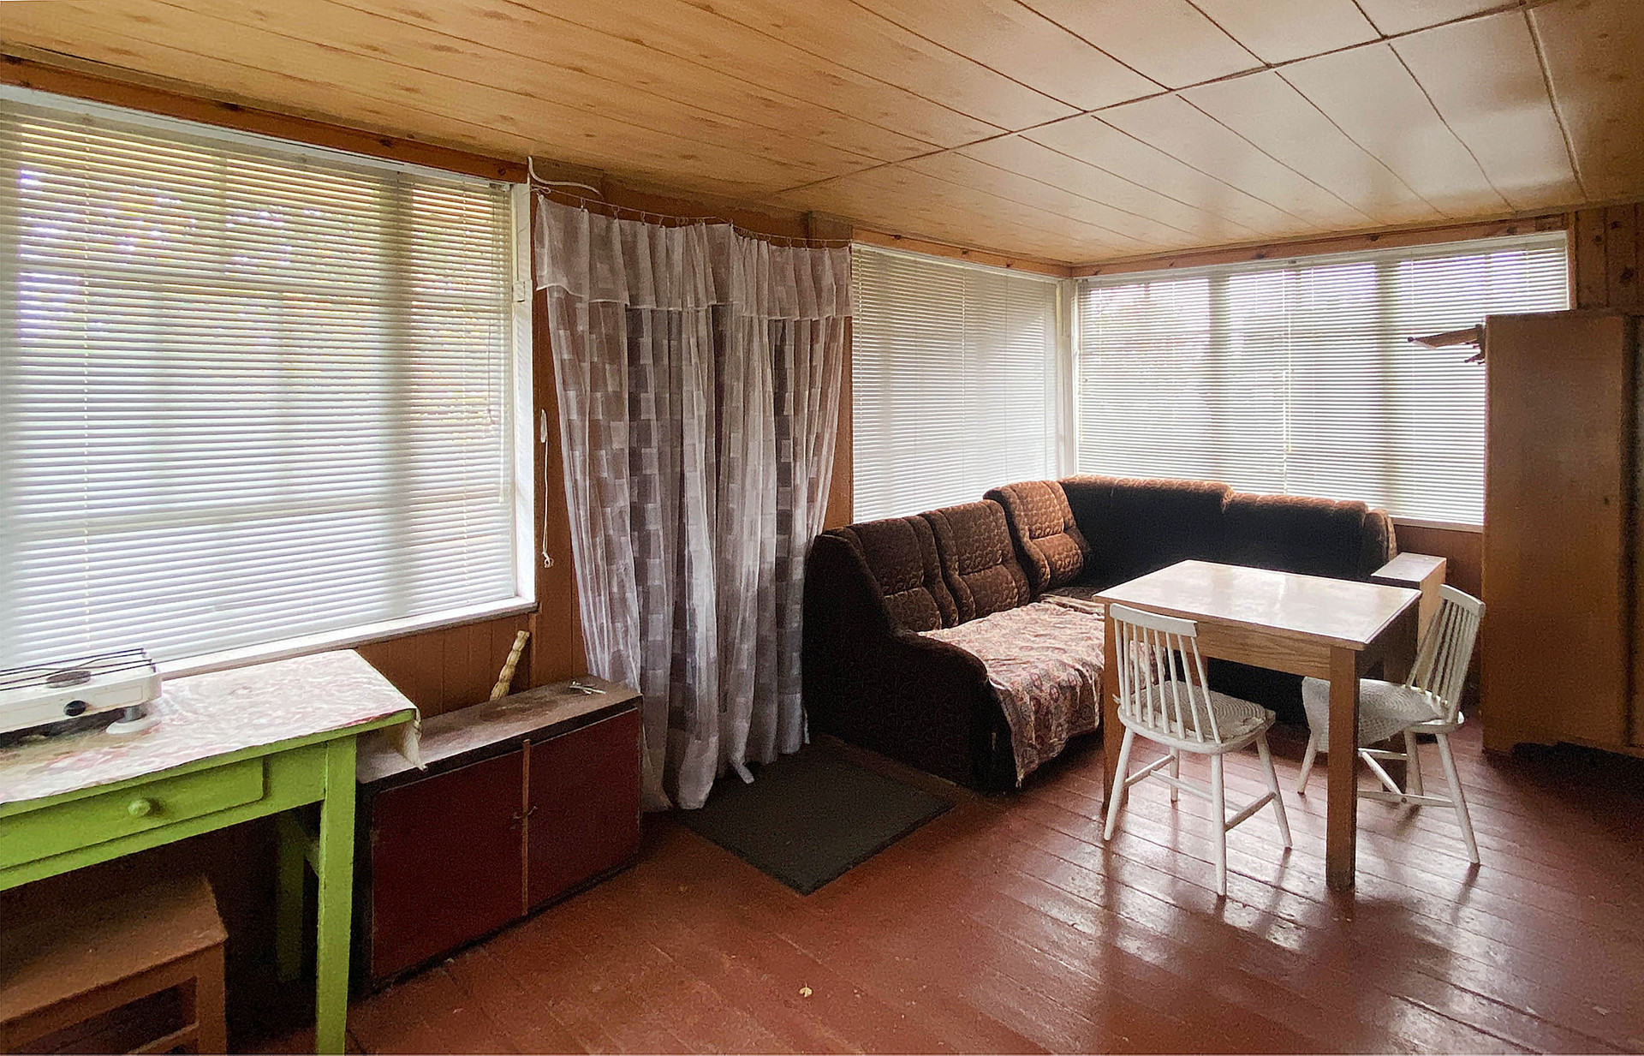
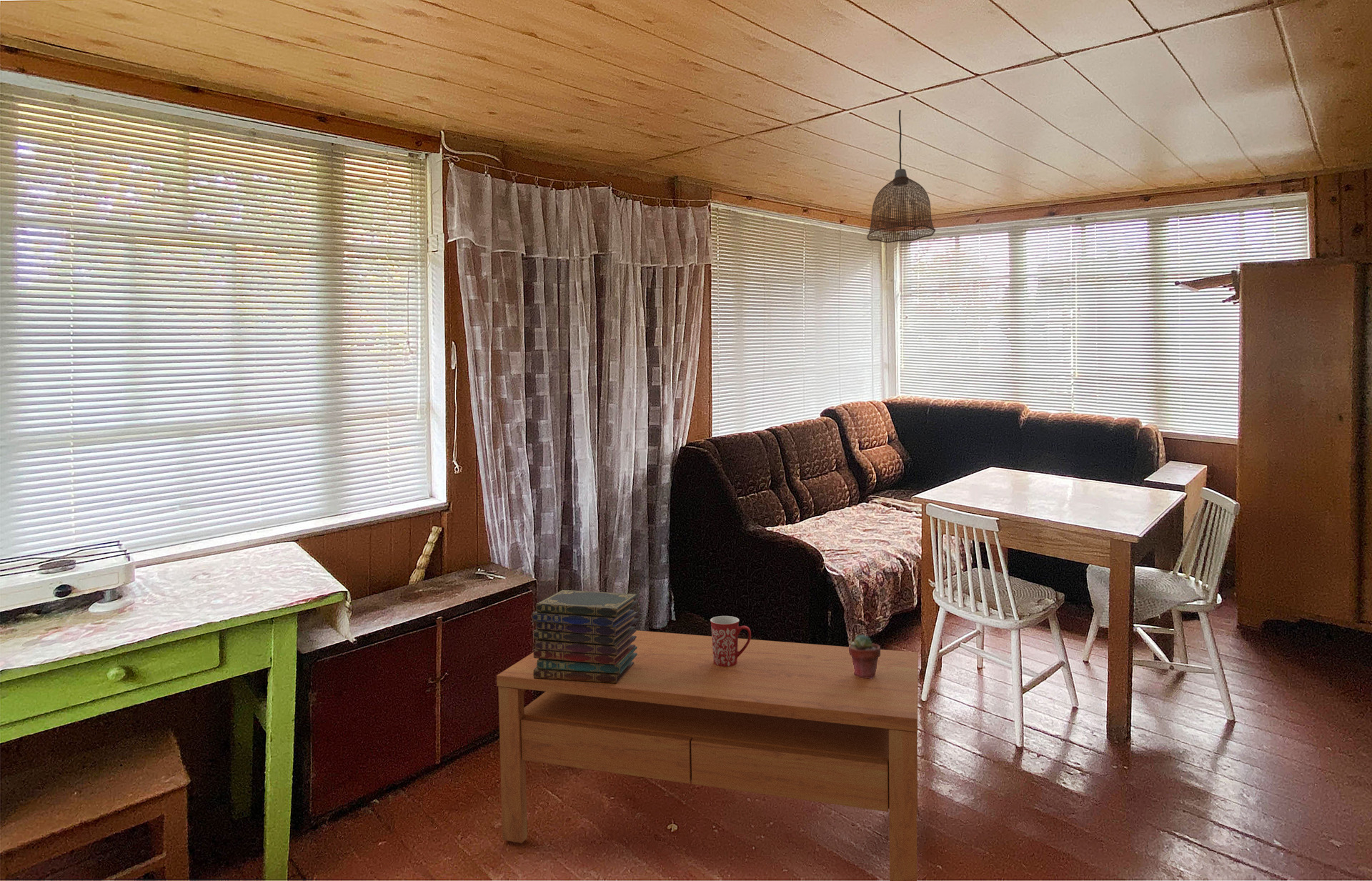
+ coffee table (715, 743)
+ pendant lamp (900, 173)
+ mug (730, 641)
+ potted succulent (864, 654)
+ book stack (587, 634)
